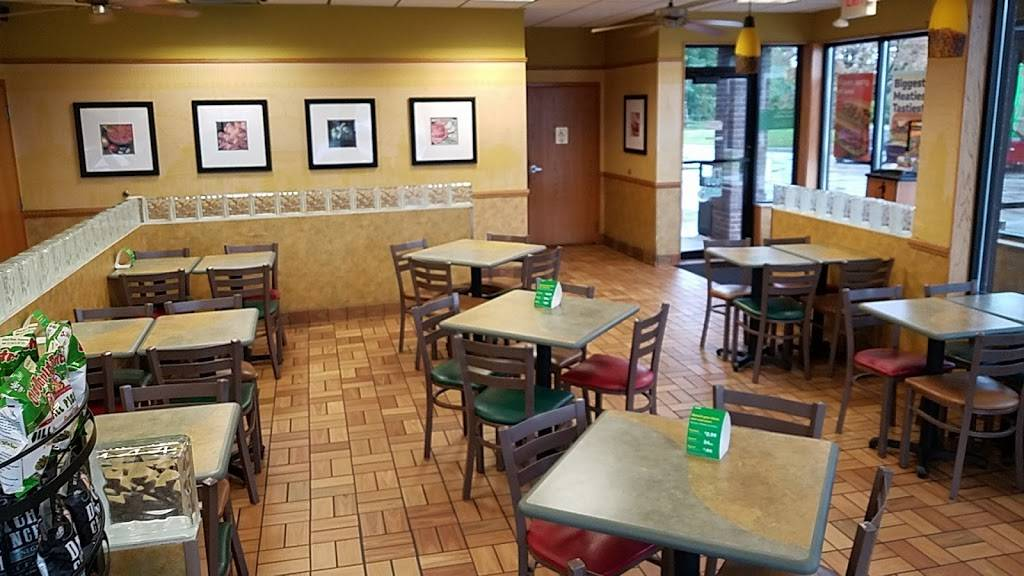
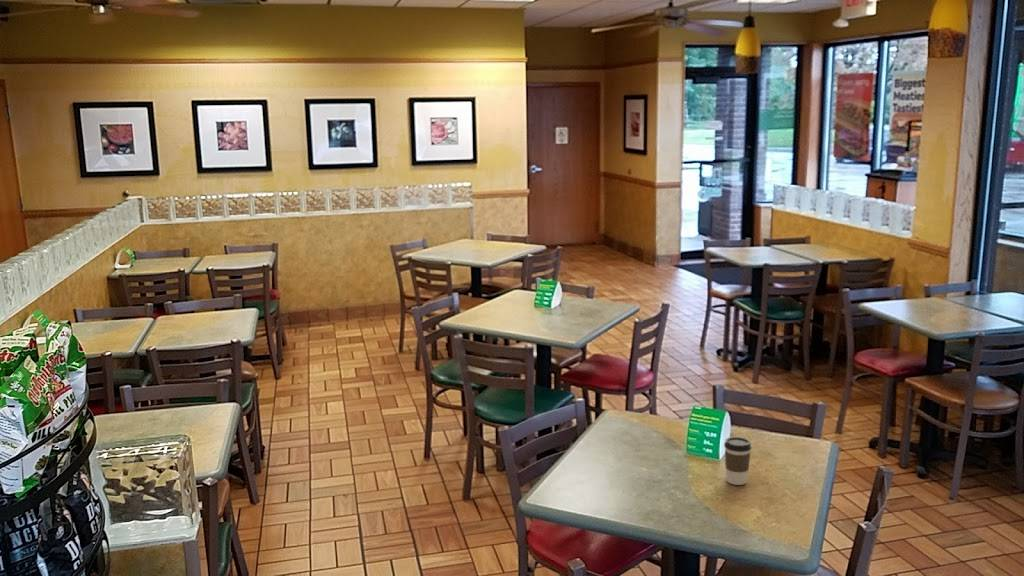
+ coffee cup (737, 461)
